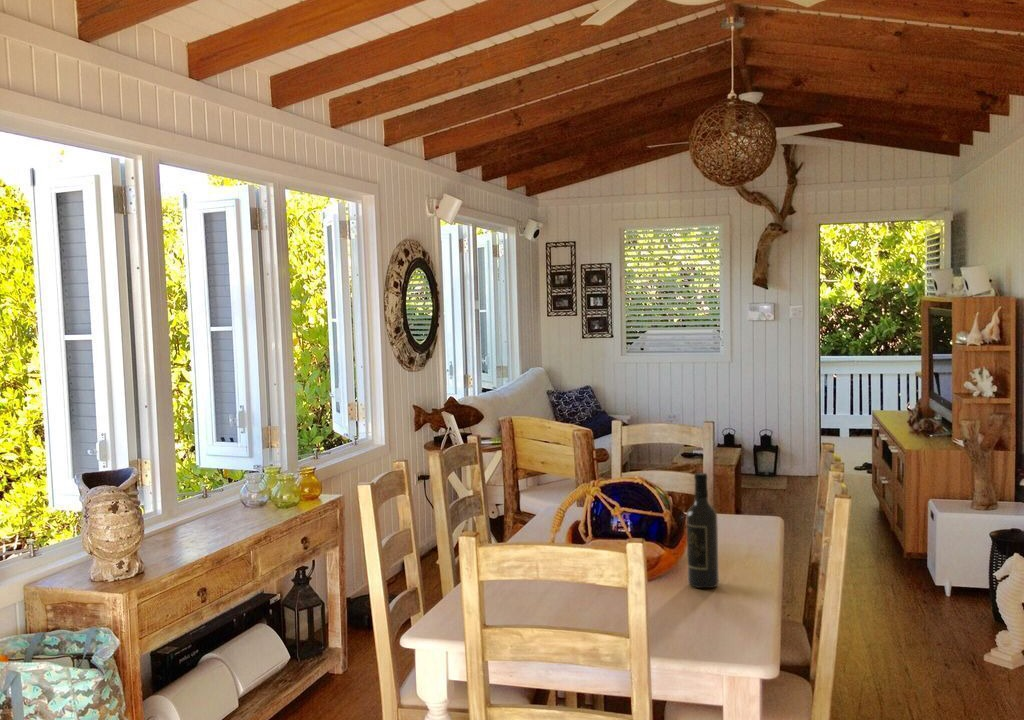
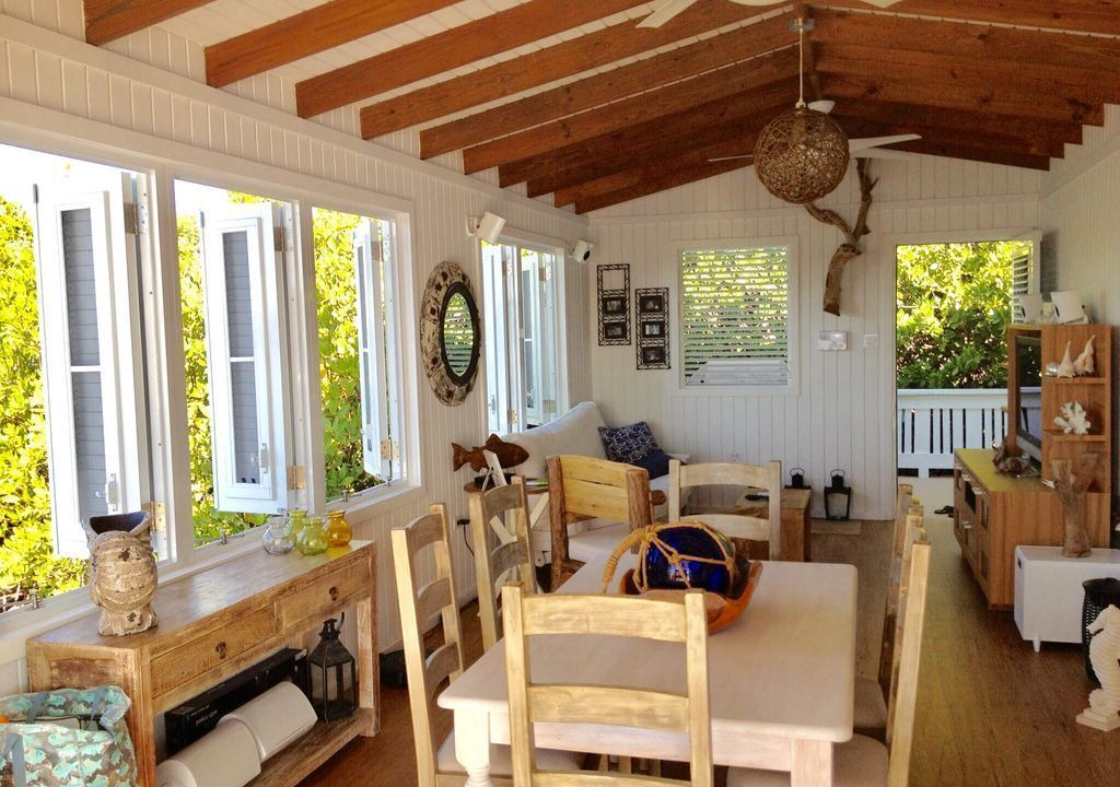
- wine bottle (702, 529)
